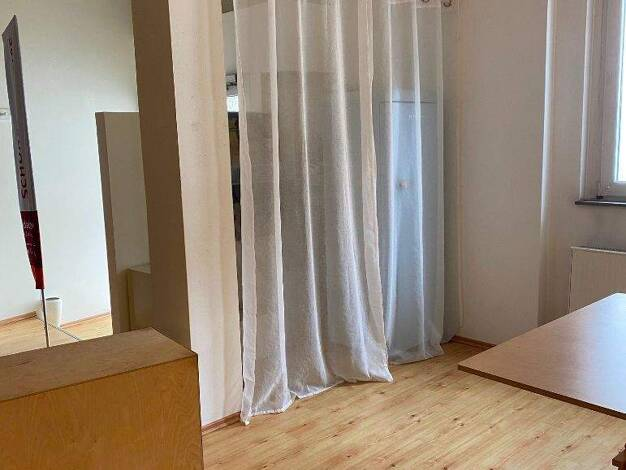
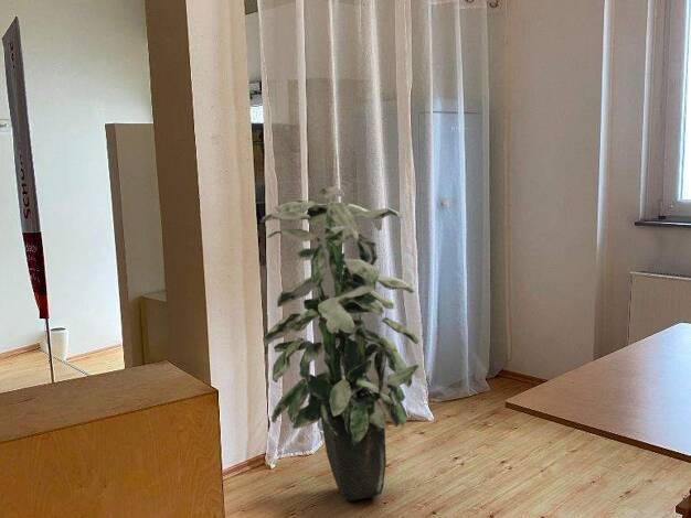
+ indoor plant (339, 342)
